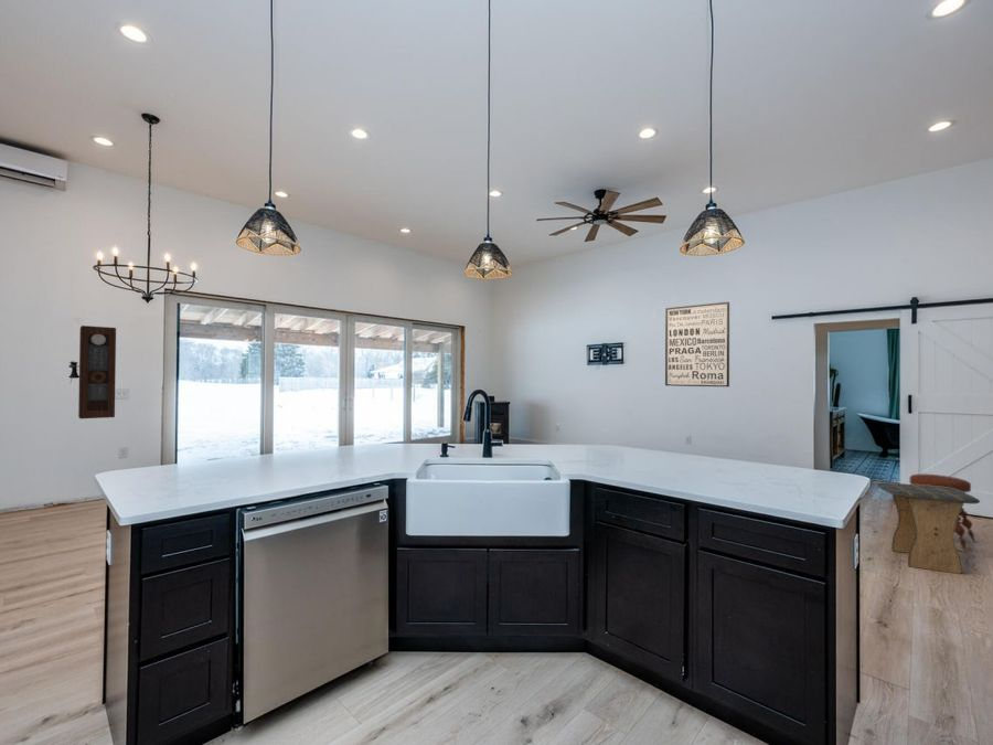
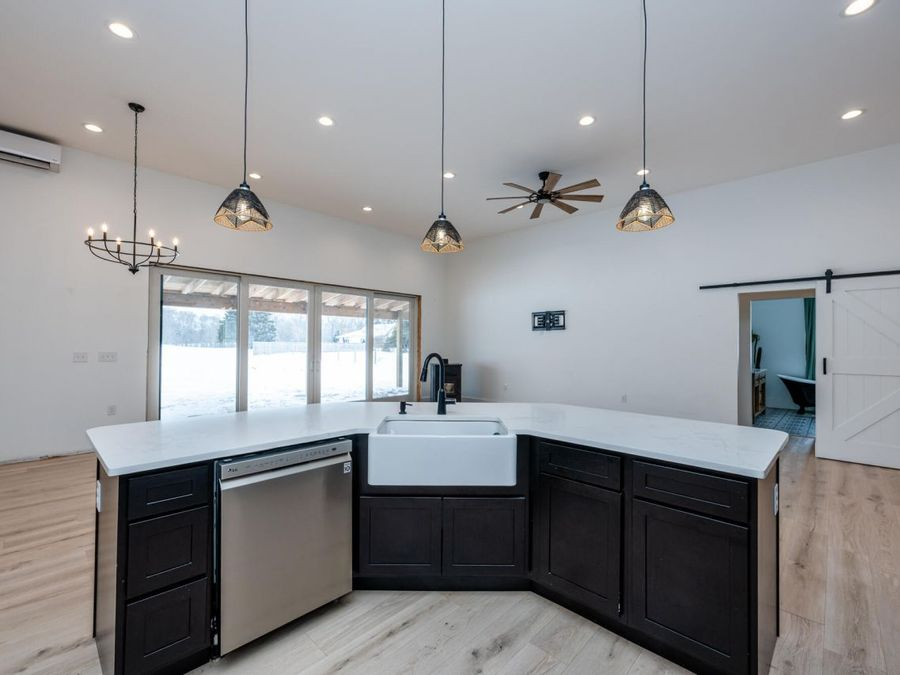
- stool (958, 518)
- pendulum clock (92, 372)
- stool (925, 525)
- wall art (695, 345)
